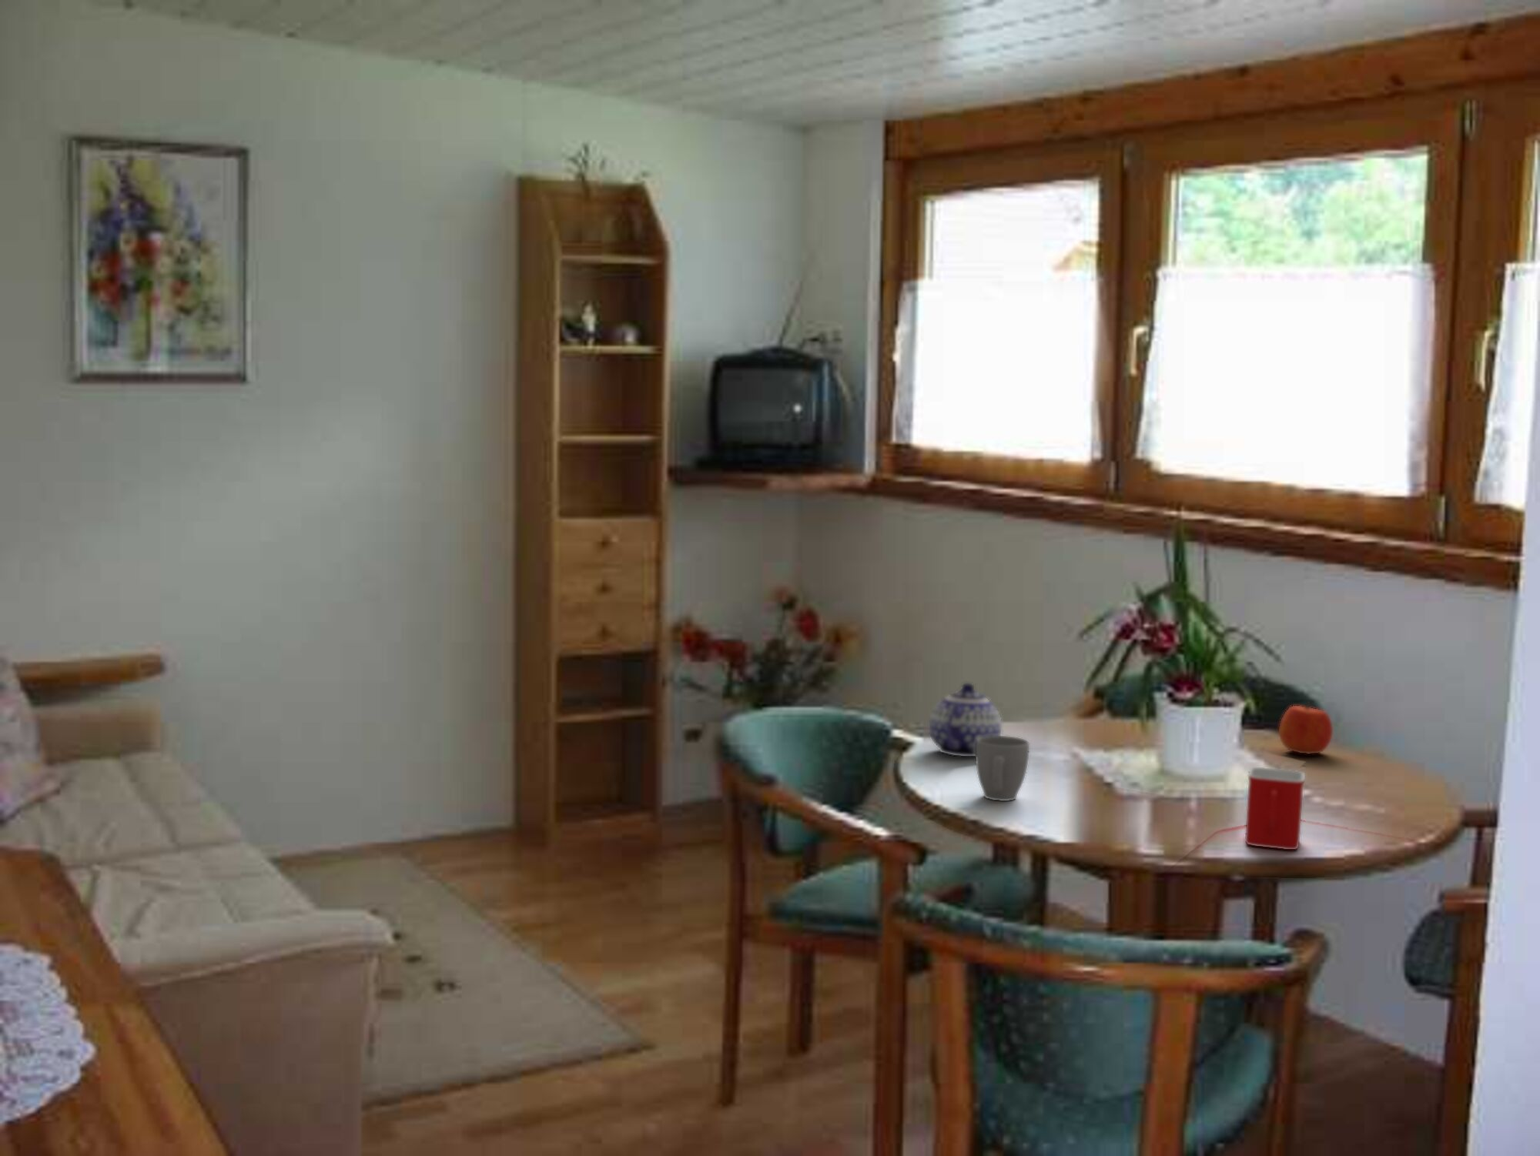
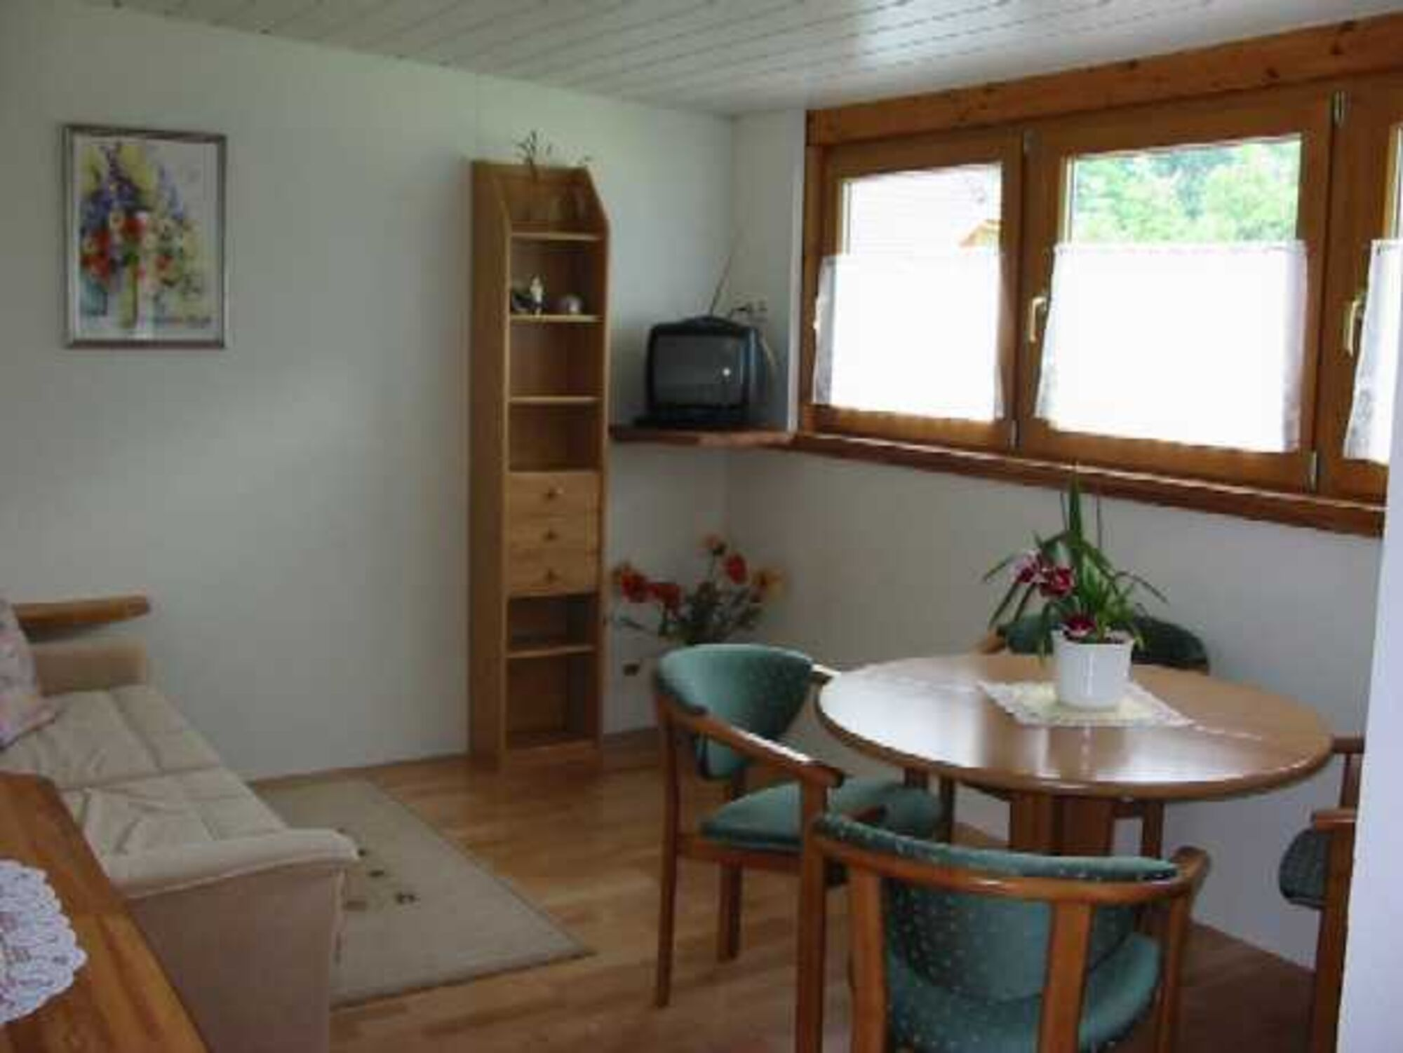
- mug (1274, 810)
- teapot (964, 718)
- mug (1001, 770)
- apple (1306, 726)
